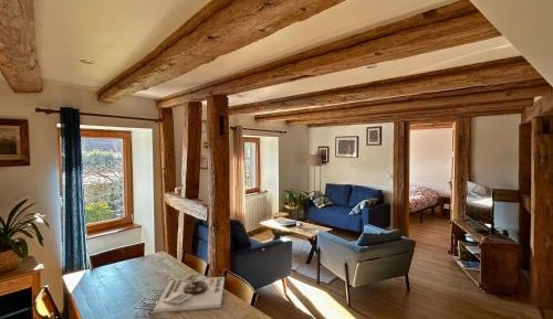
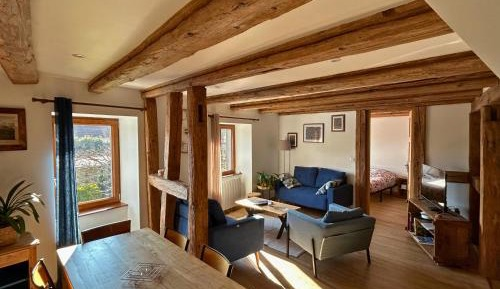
- board game (194, 285)
